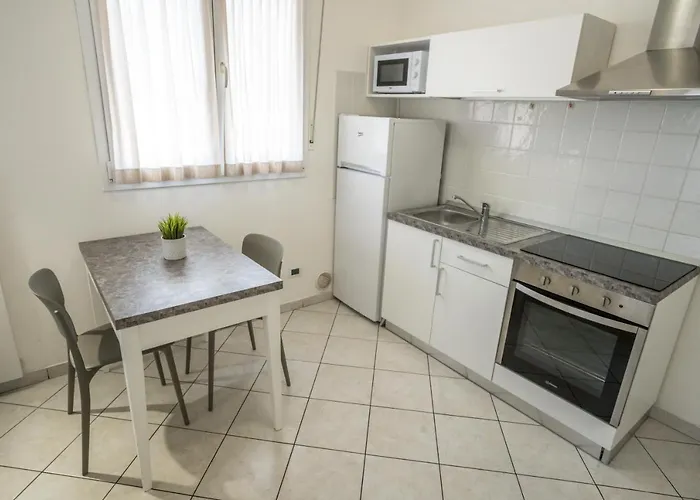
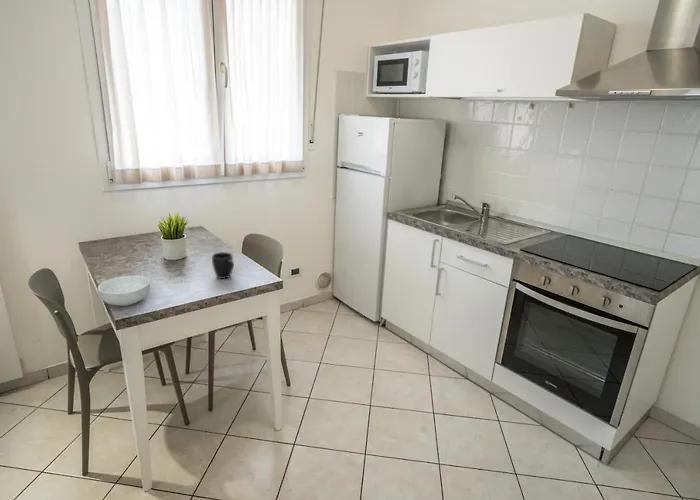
+ cereal bowl (125, 292)
+ mug (224, 267)
